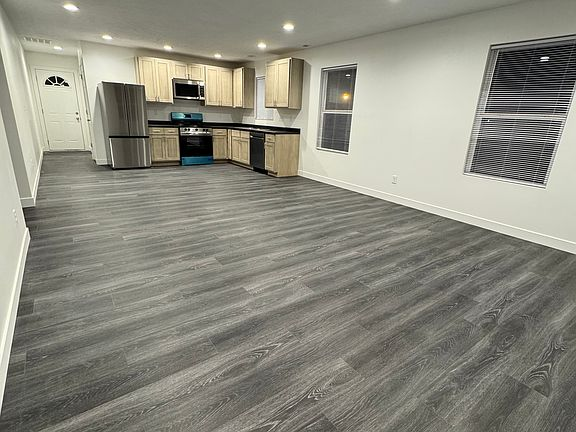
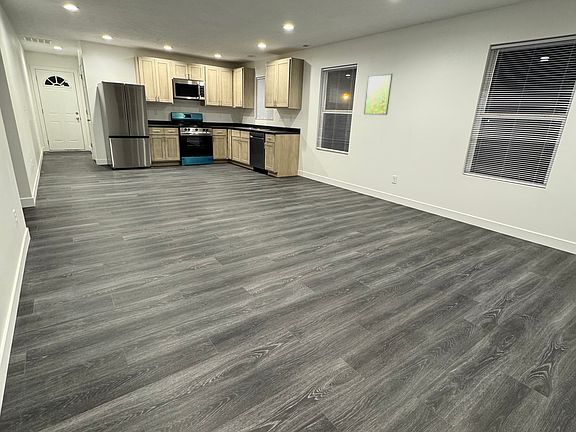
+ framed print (377, 95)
